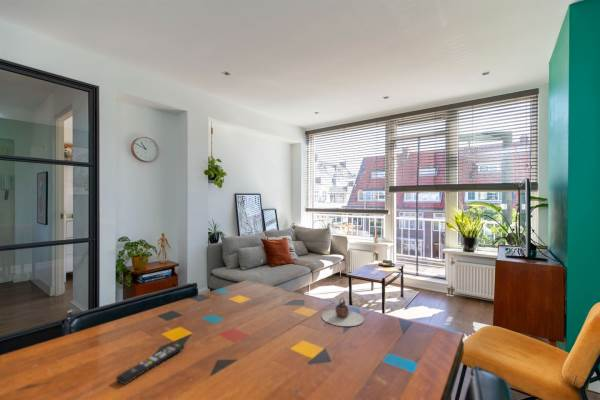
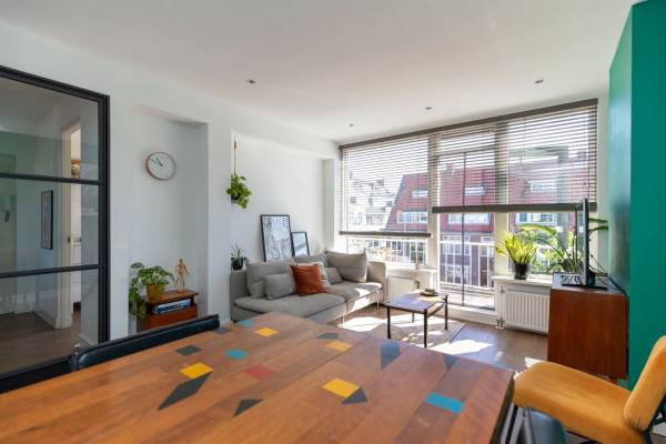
- teapot (342, 308)
- remote control (153, 361)
